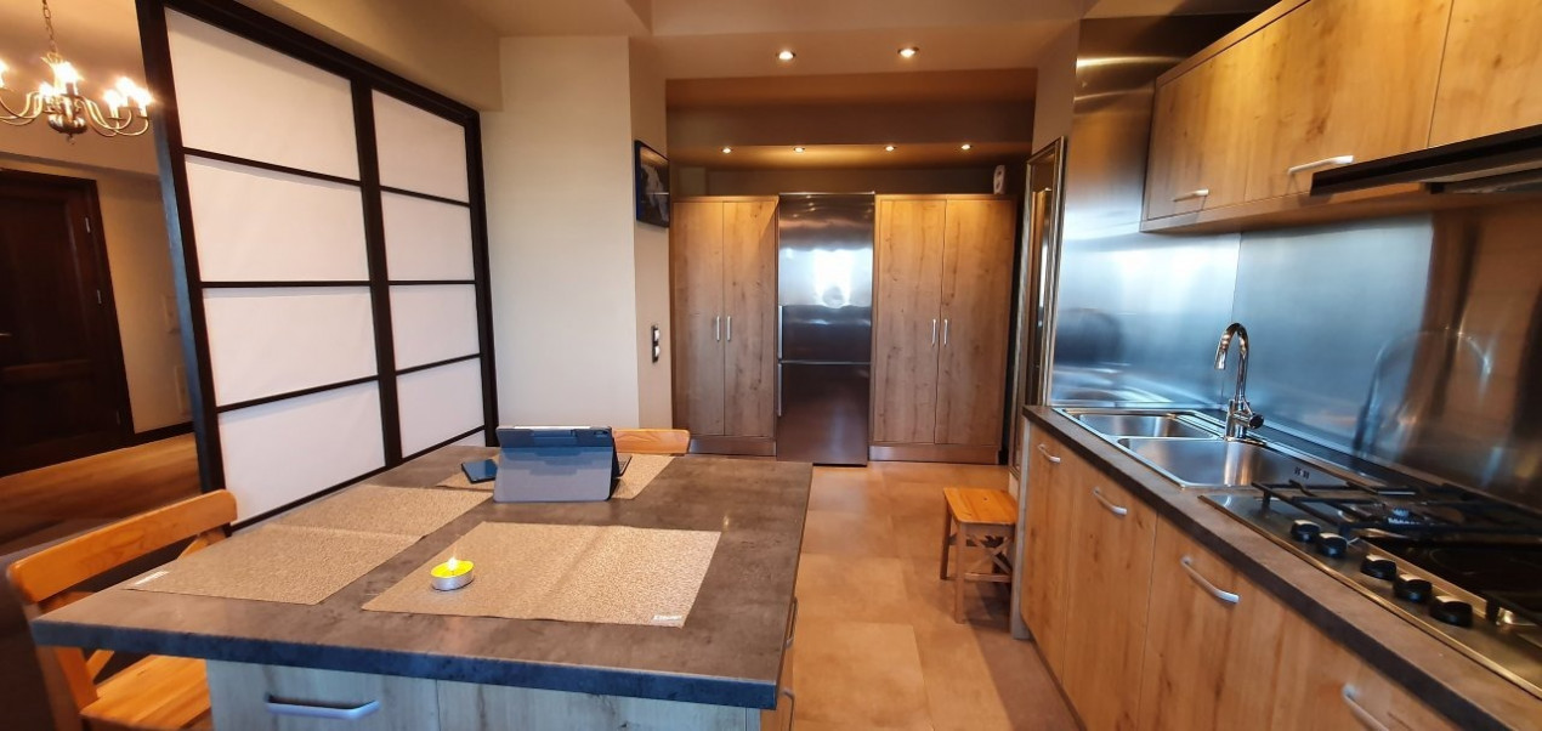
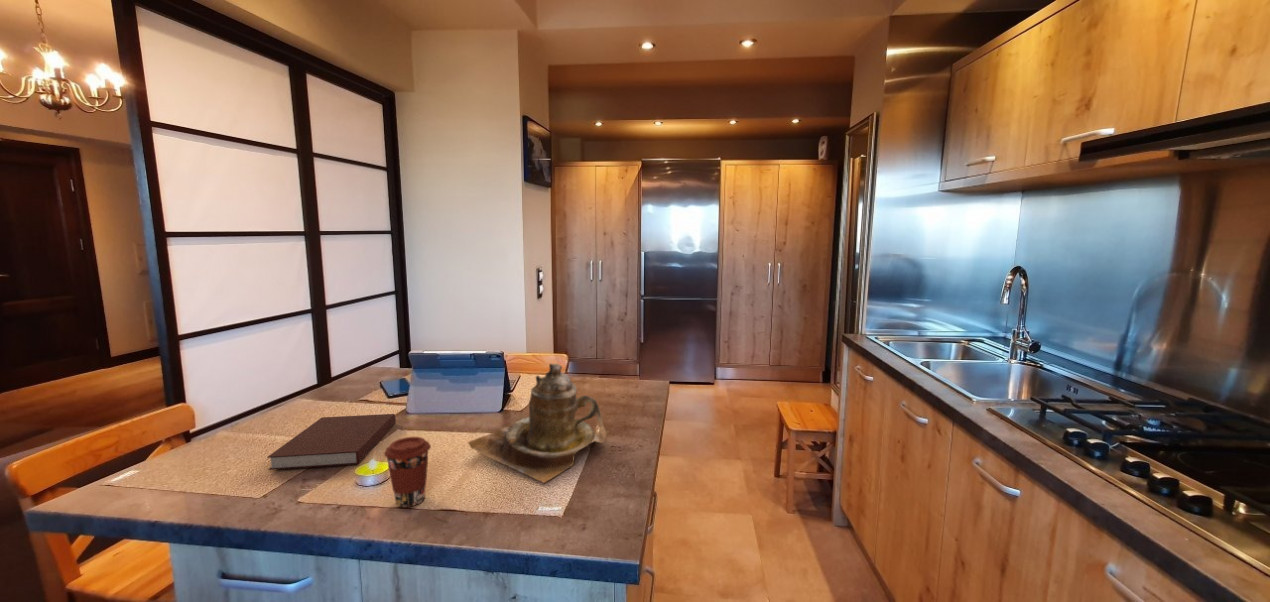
+ teapot (541, 406)
+ coffee cup (409, 471)
+ notebook (338, 438)
